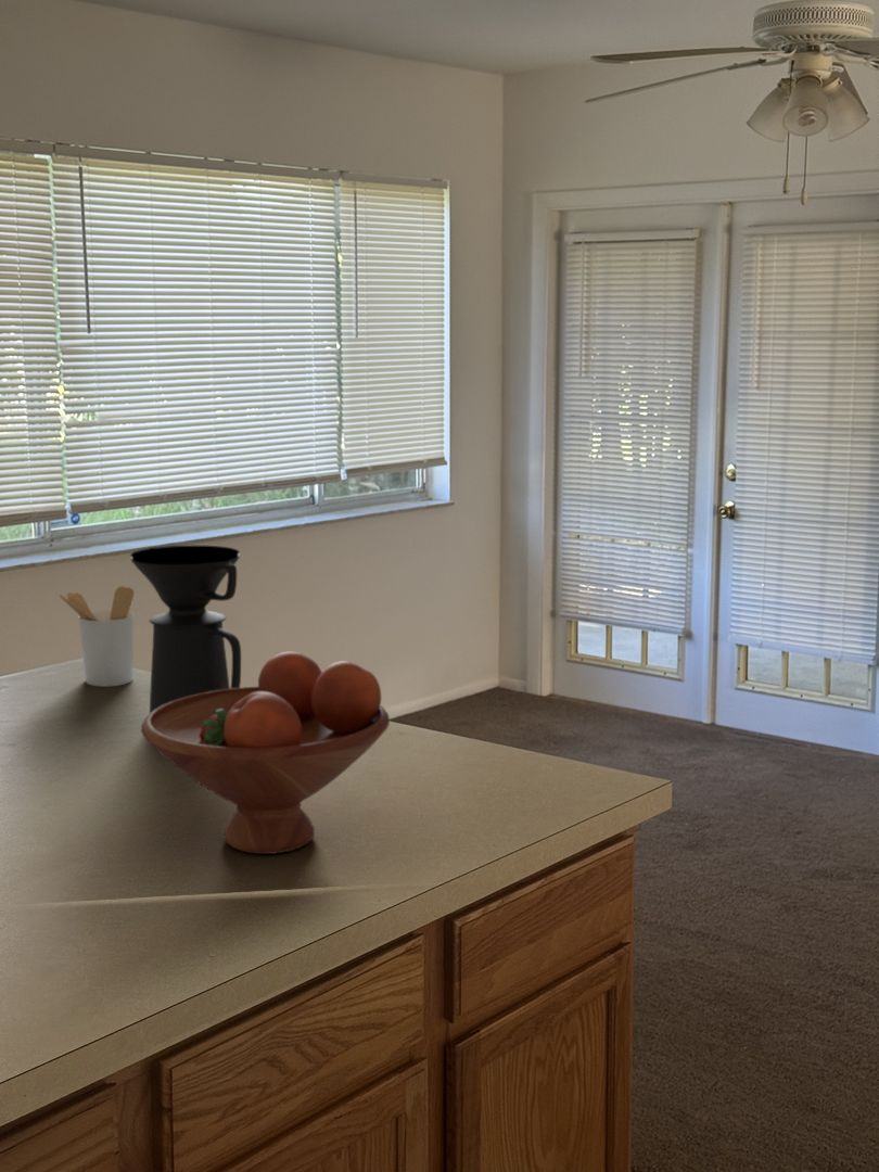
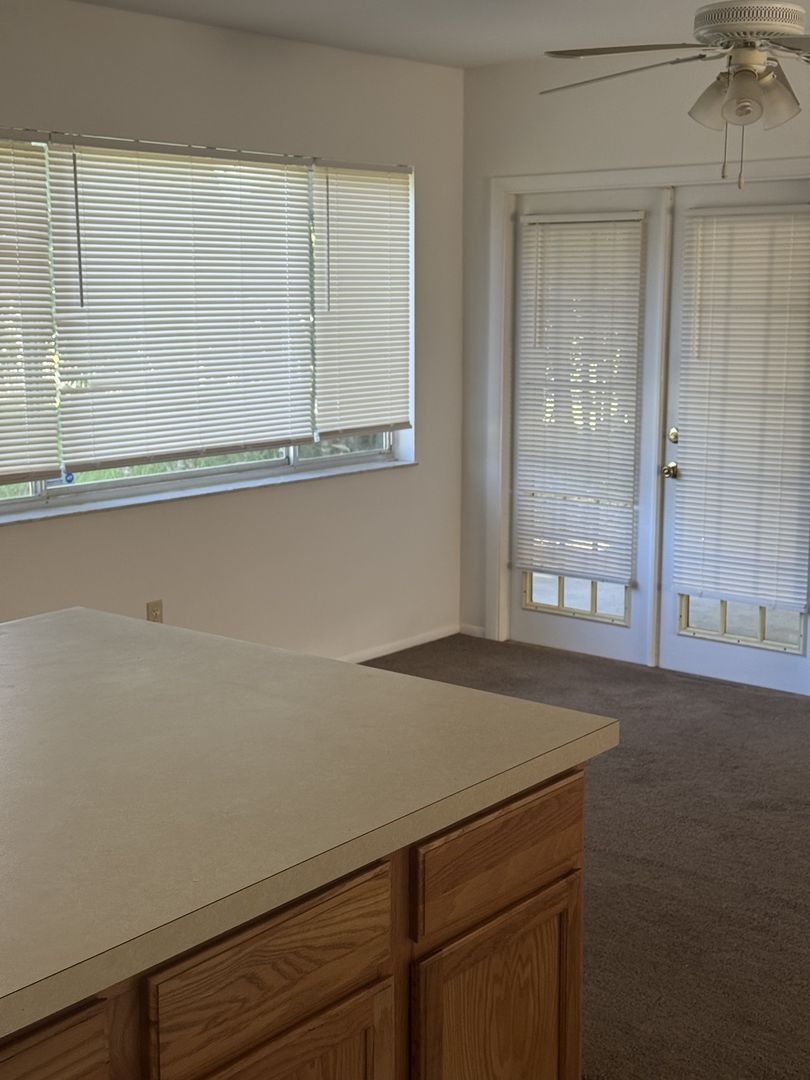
- fruit bowl (267, 754)
- utensil holder (95, 635)
- coffee maker (188, 640)
